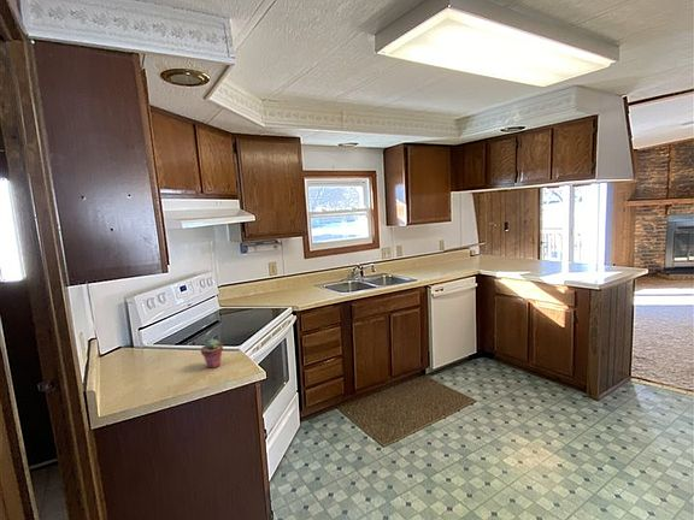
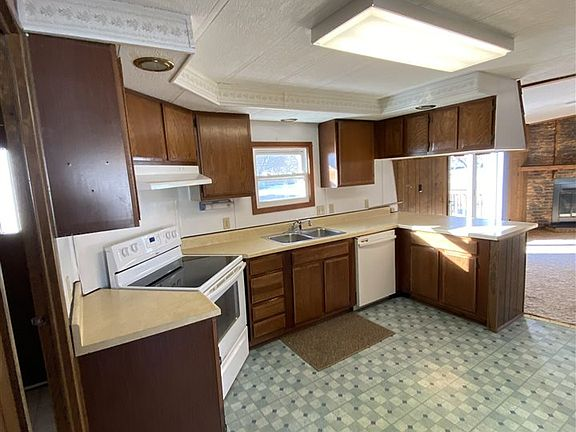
- potted succulent (212, 351)
